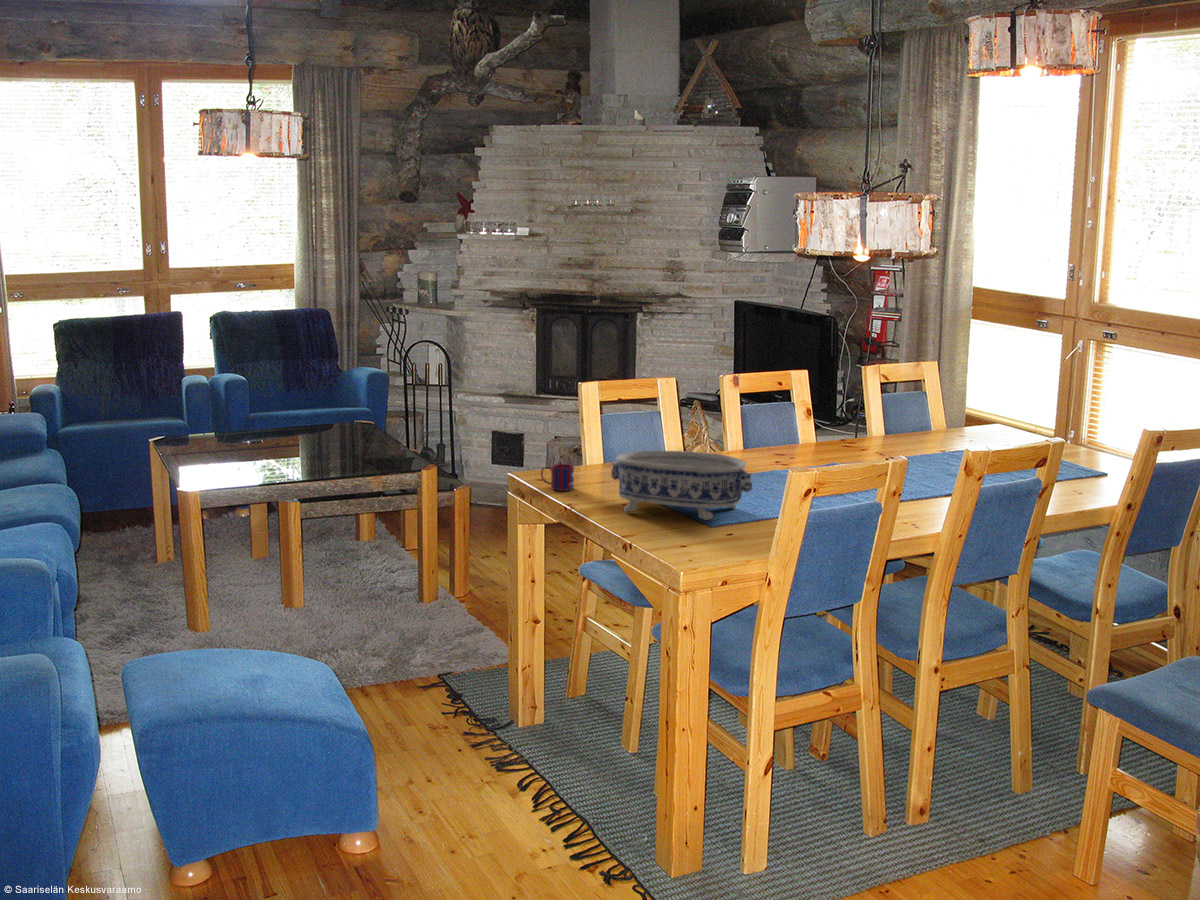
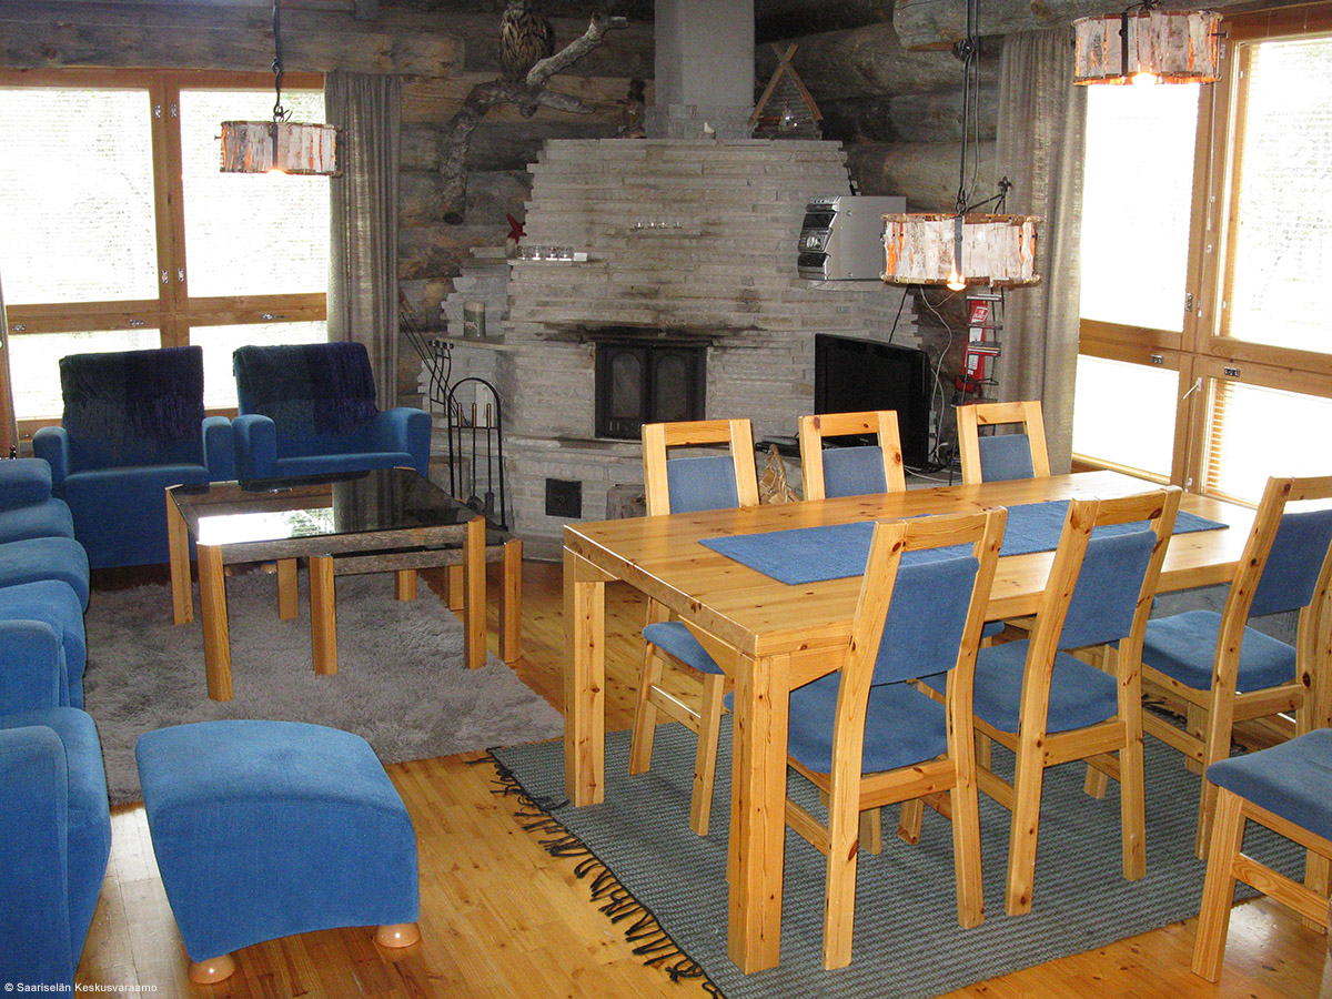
- decorative bowl (680, 483)
- mug (557, 476)
